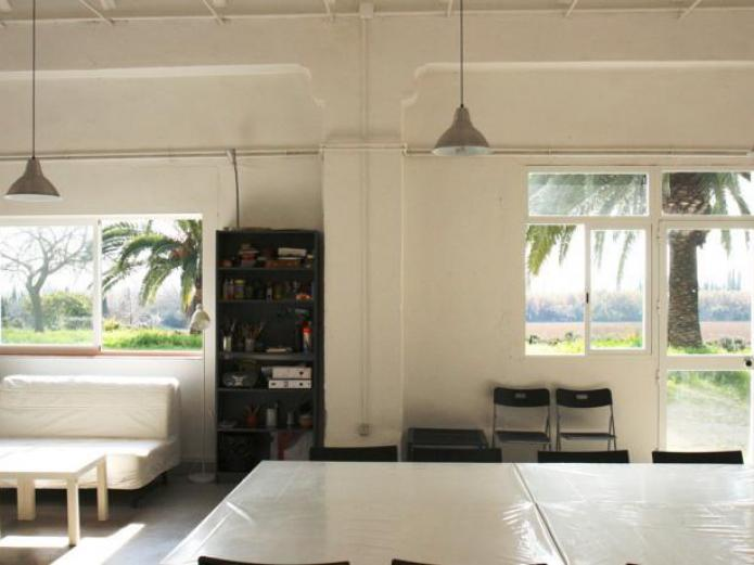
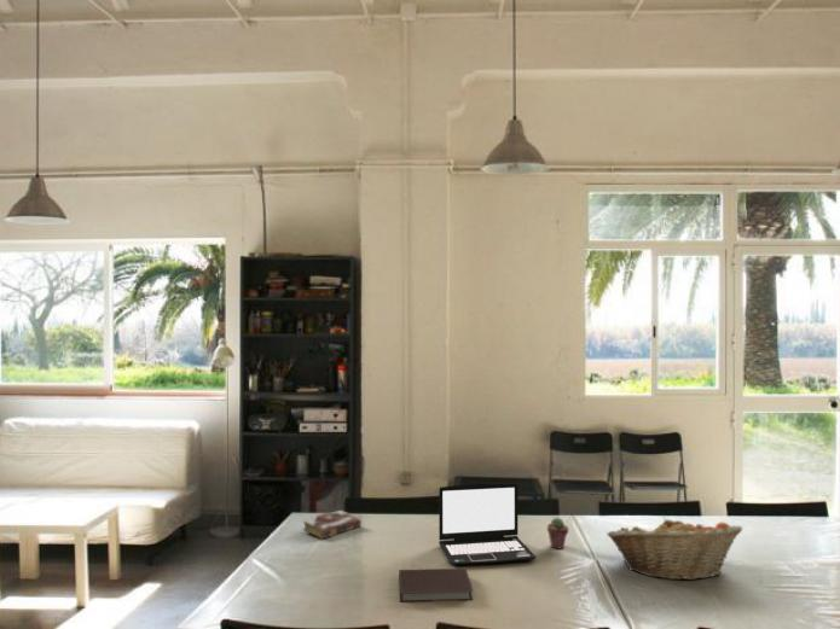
+ potted succulent (557, 531)
+ notebook (434, 583)
+ laptop (486, 522)
+ book (331, 523)
+ fruit basket (673, 541)
